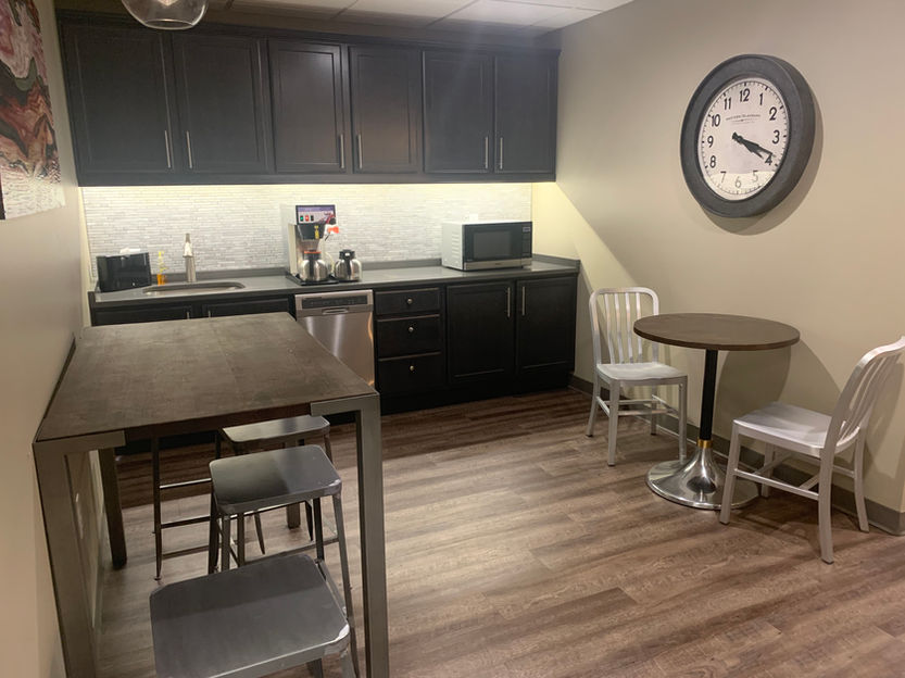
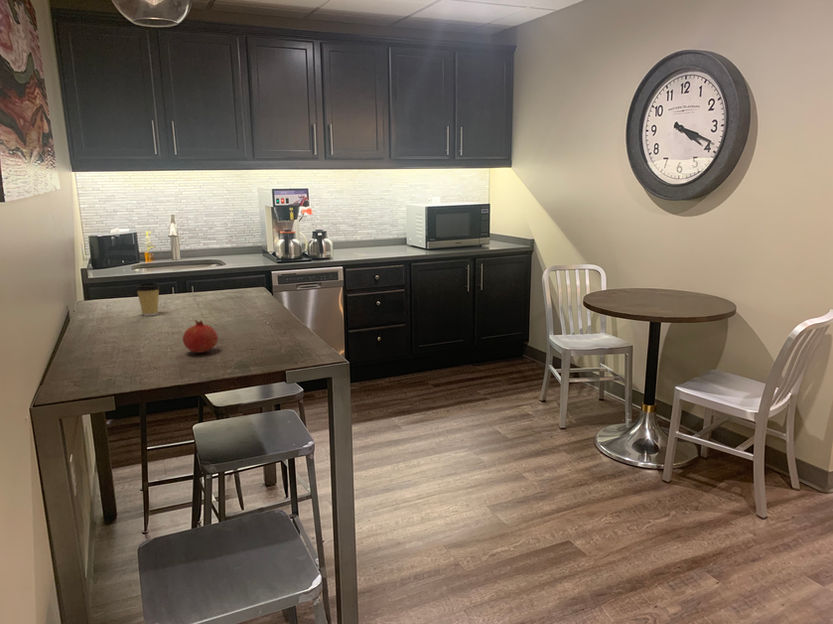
+ fruit (200, 335)
+ coffee cup (148, 299)
